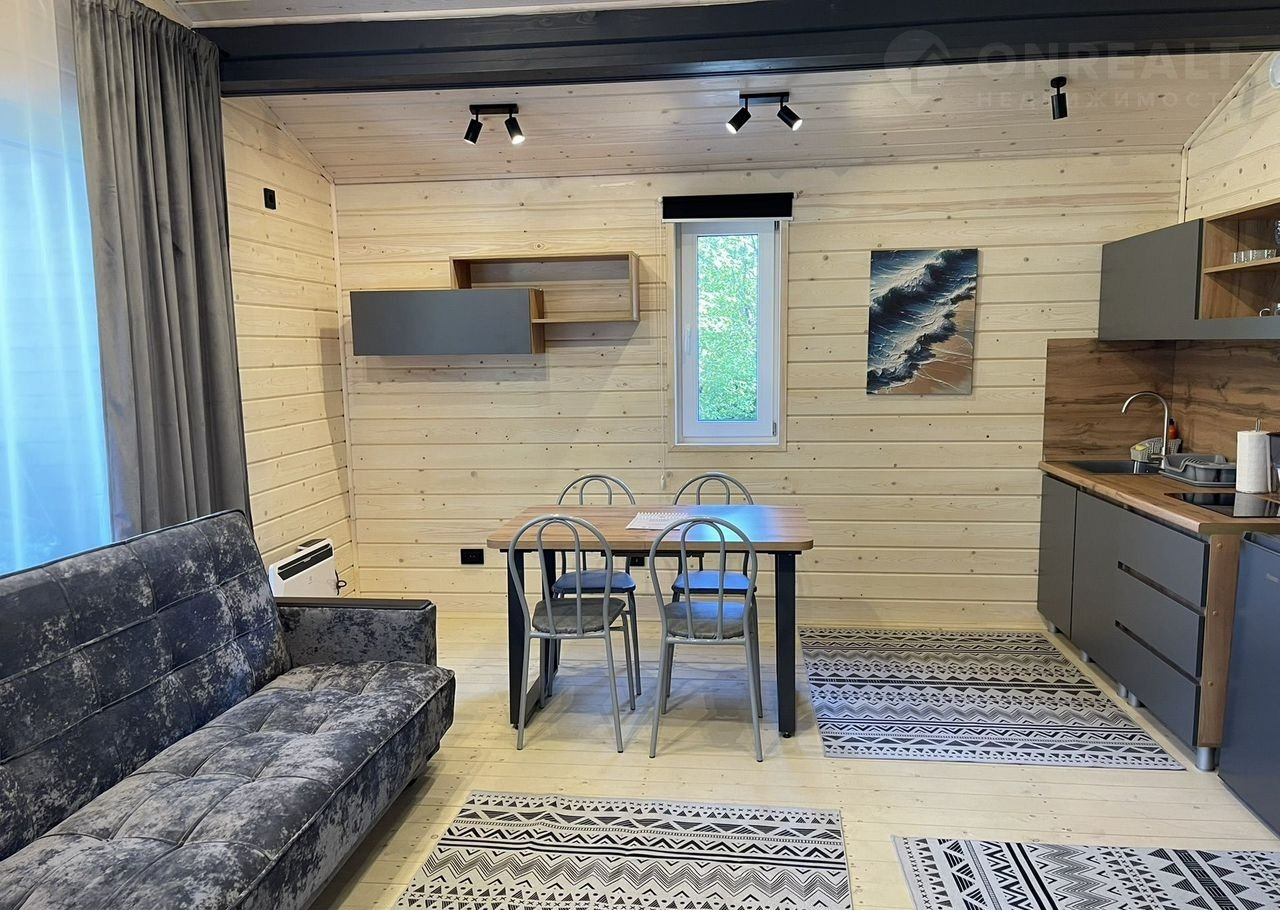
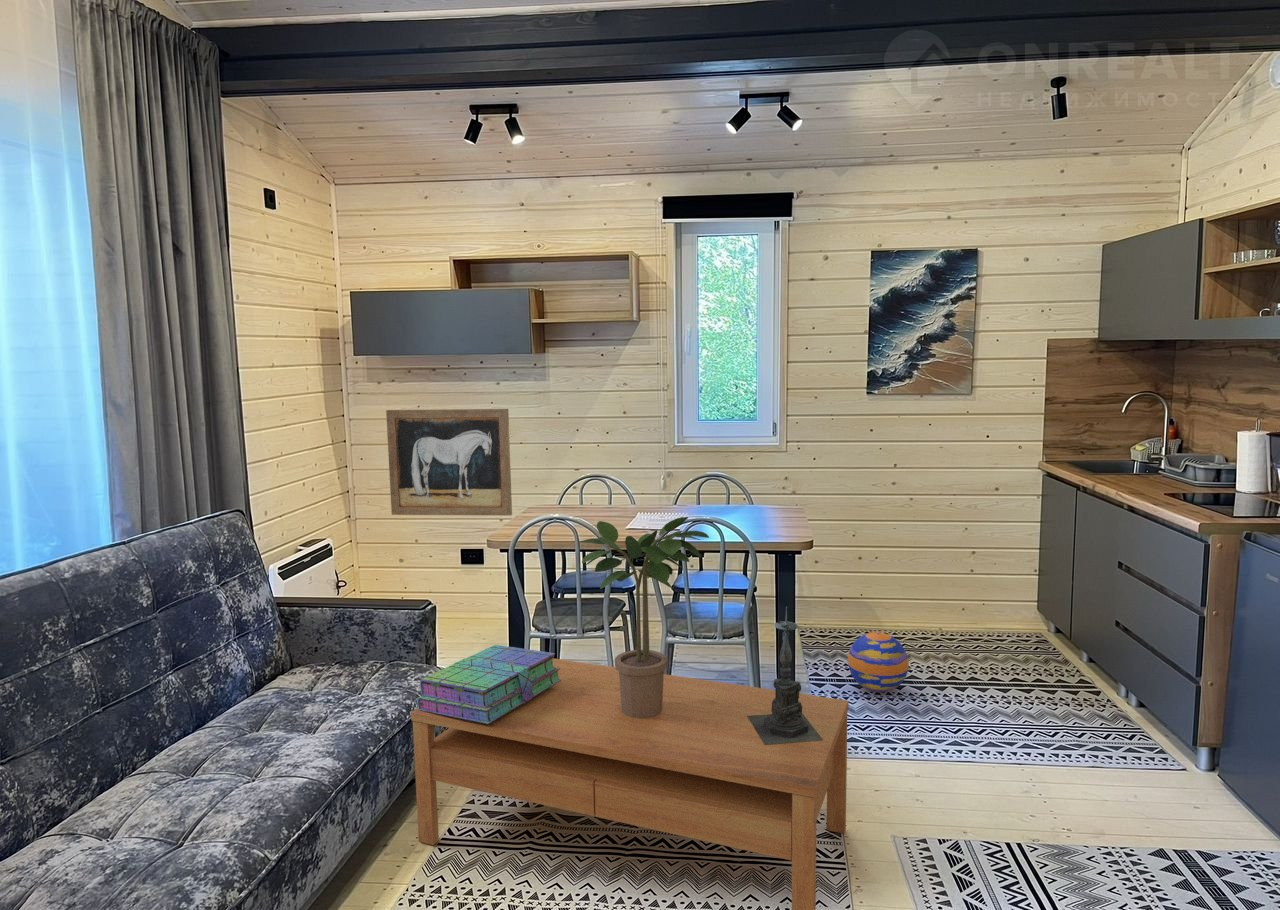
+ potted plant (647, 608)
+ coffee table (632, 771)
+ wall art (449, 462)
+ ball (877, 662)
+ stack of books (491, 681)
+ candle holder (784, 667)
